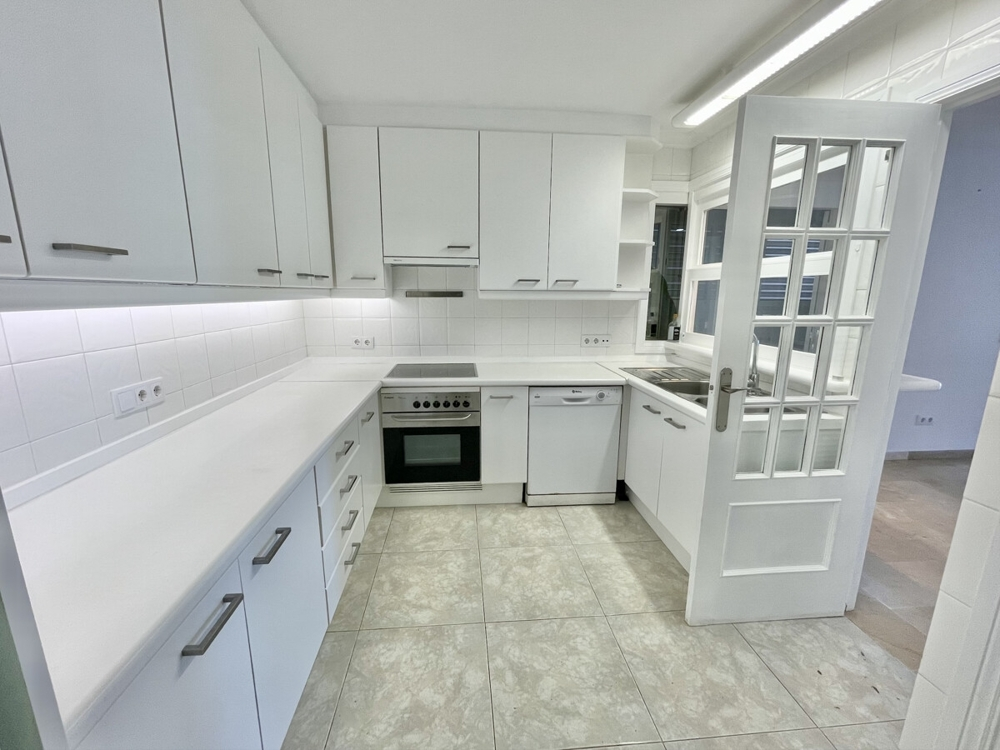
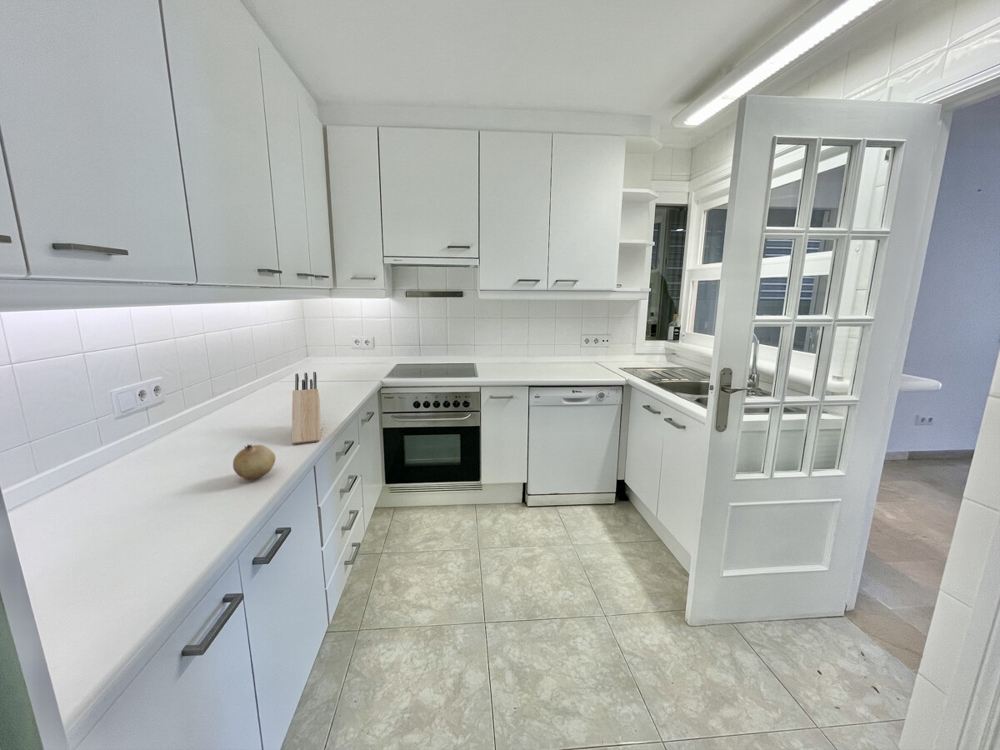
+ knife block (306, 405)
+ fruit (254, 459)
